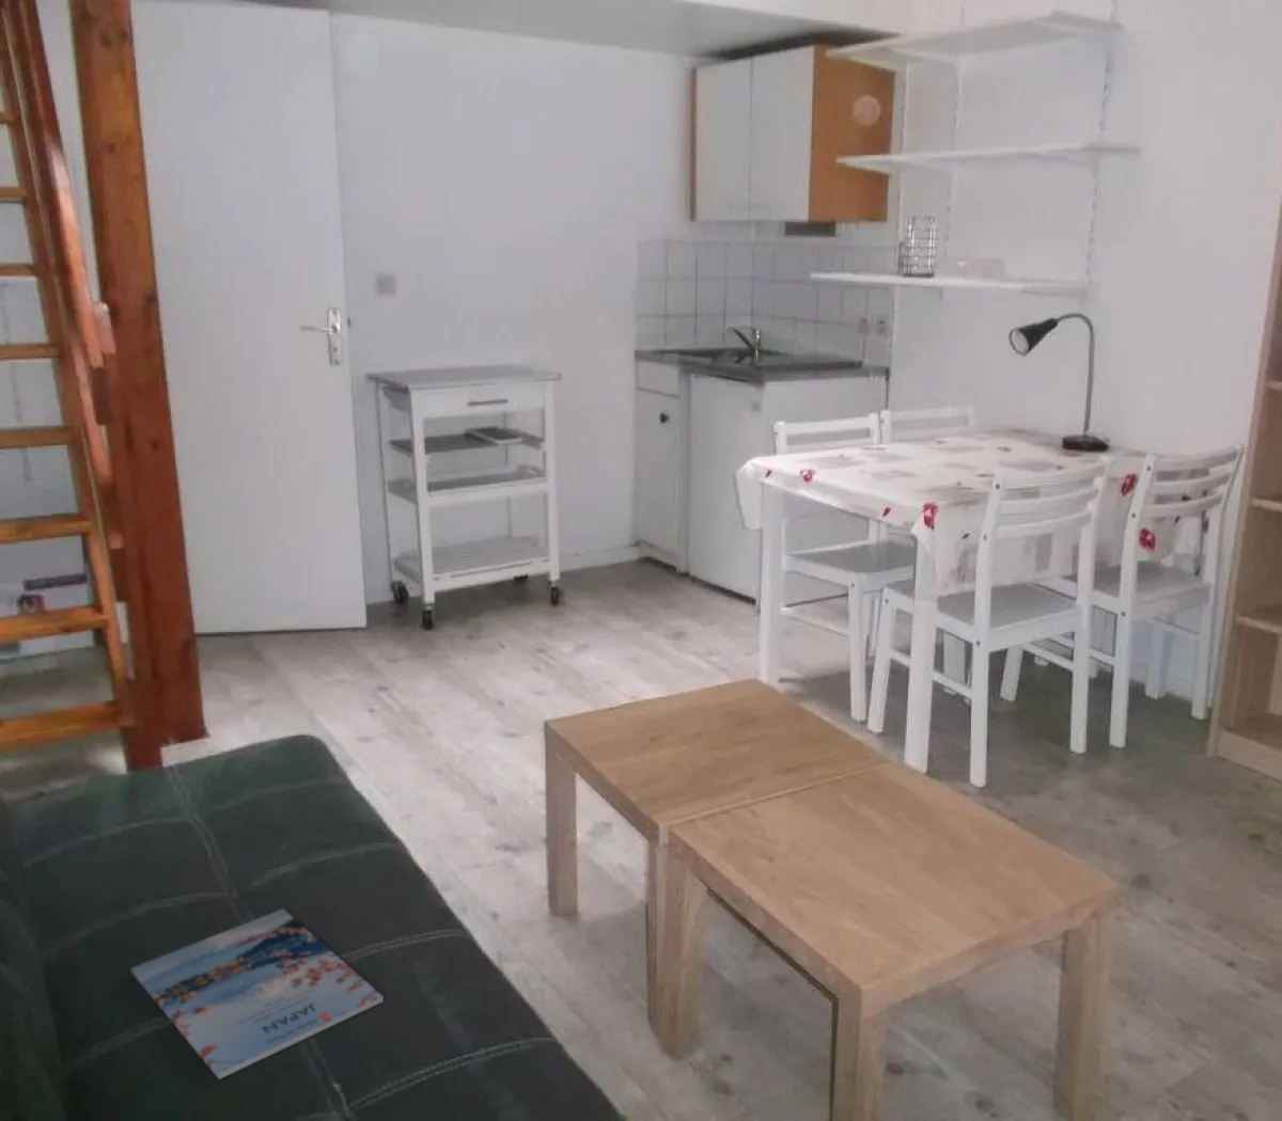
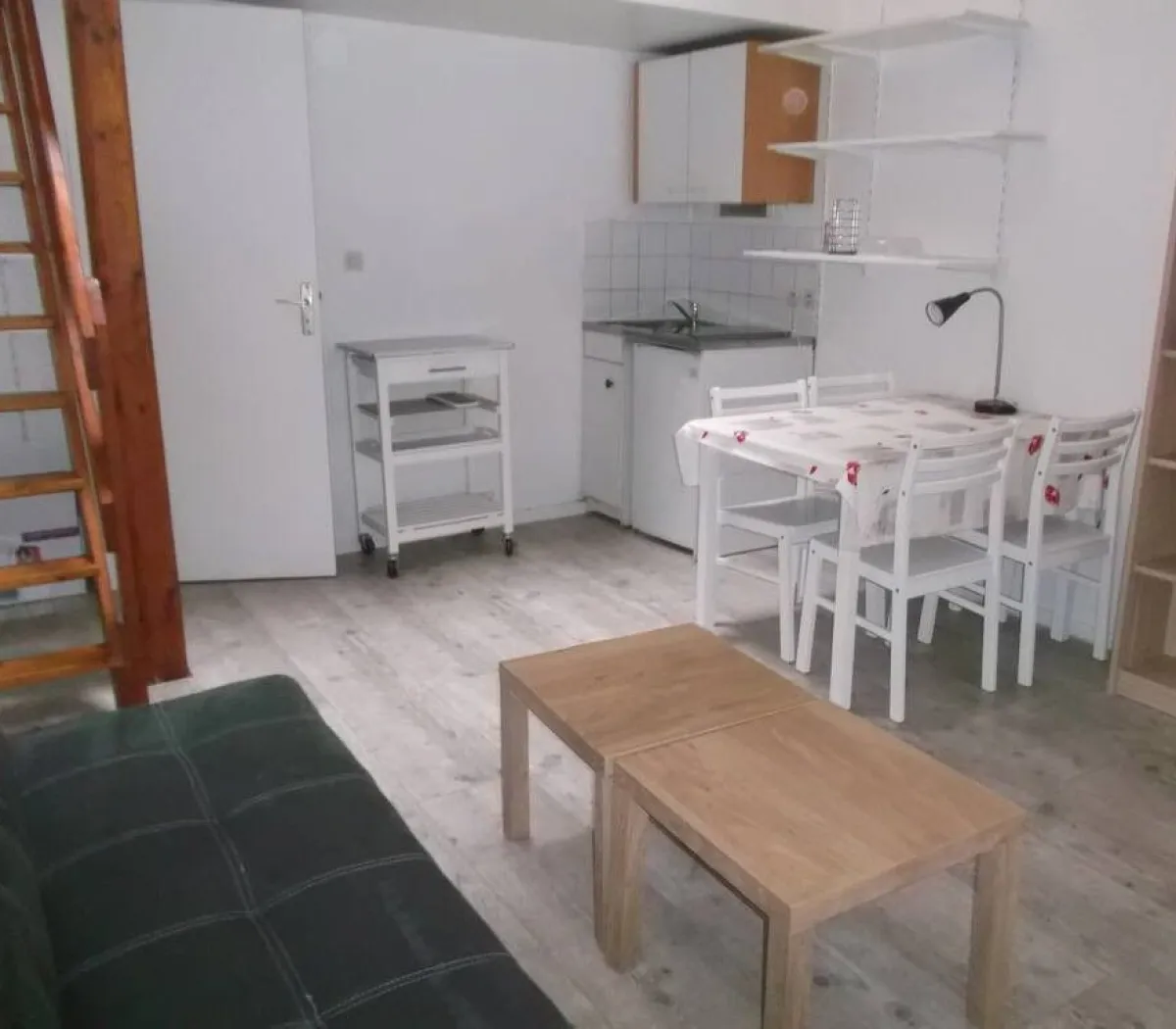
- magazine (254, 985)
